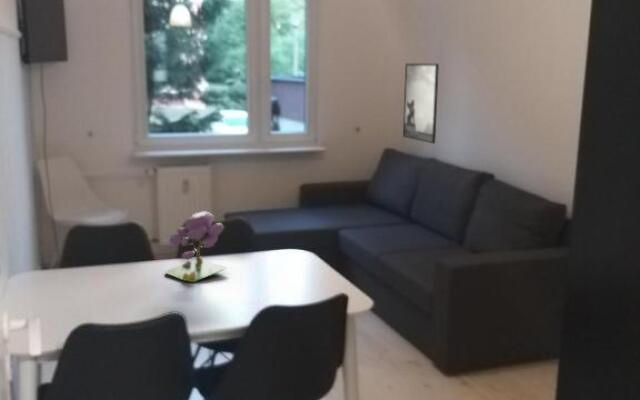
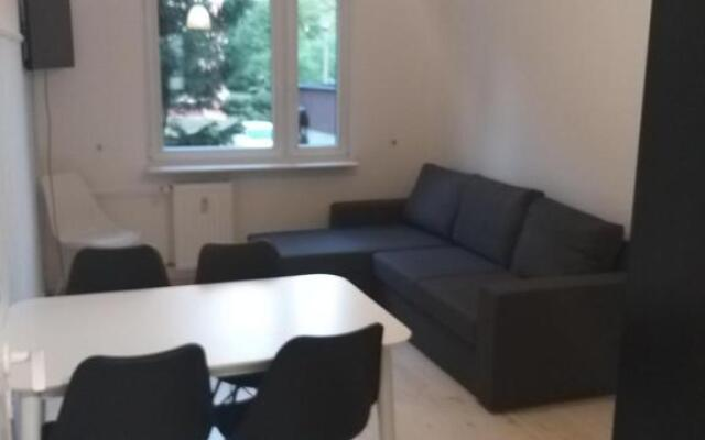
- plant (193, 243)
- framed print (419, 102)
